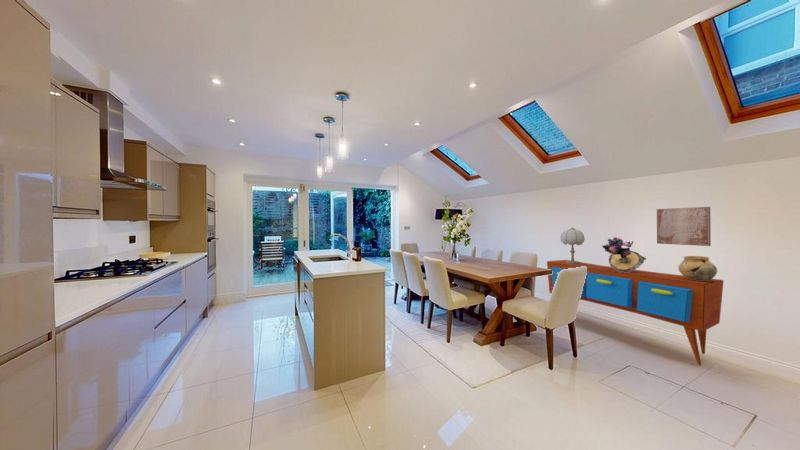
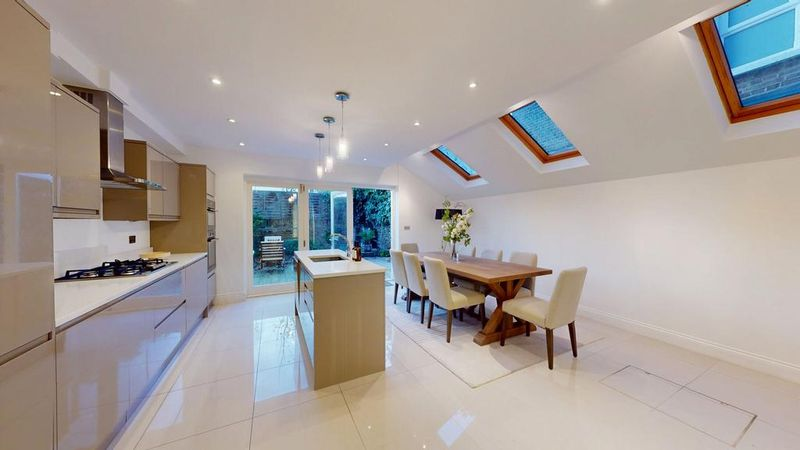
- table lamp (572, 245)
- wall art (681, 226)
- bouquet (624, 250)
- sideboard (615, 301)
- ceramic pot (697, 267)
